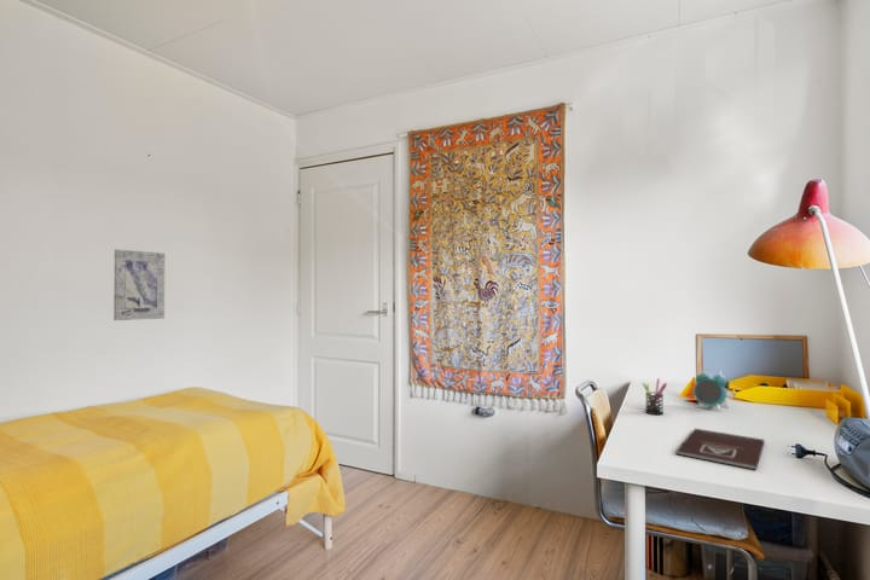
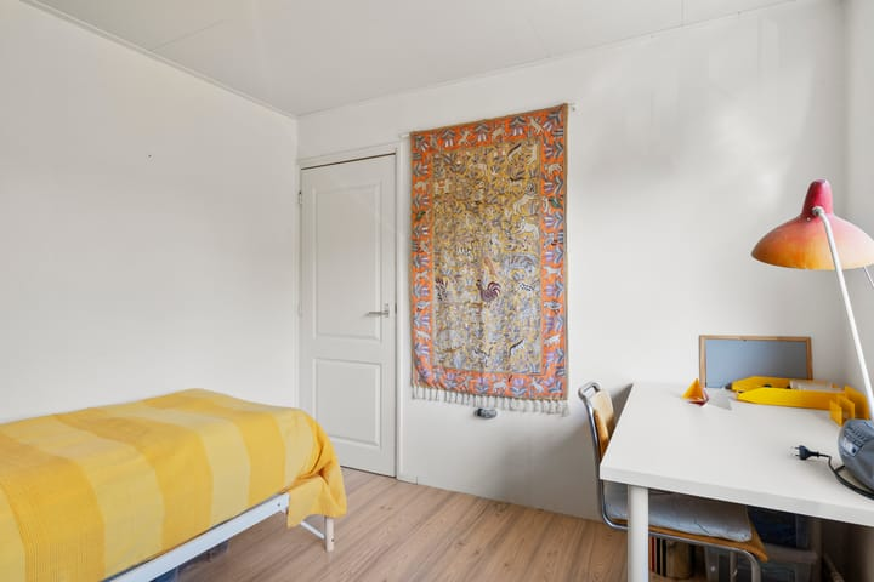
- alarm clock (709, 388)
- book (721, 446)
- pen holder (652, 395)
- wall art (140, 285)
